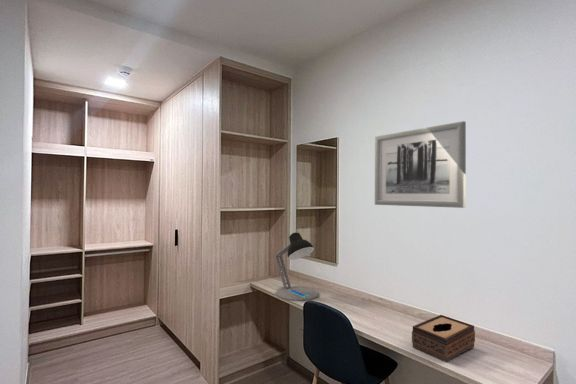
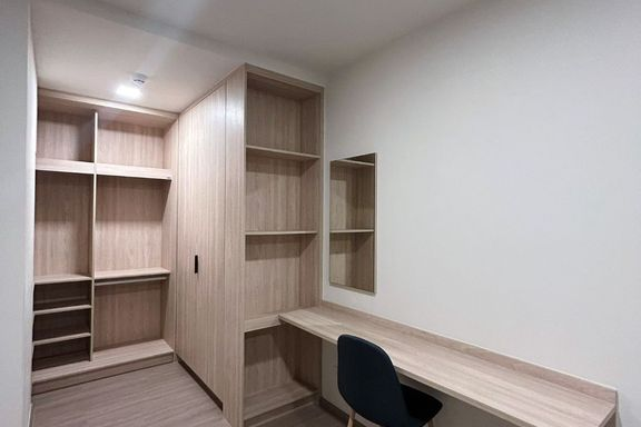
- wall art (414, 168)
- tissue box (443, 336)
- desk lamp (293, 259)
